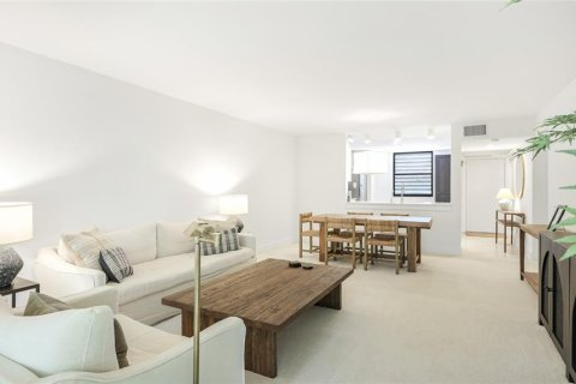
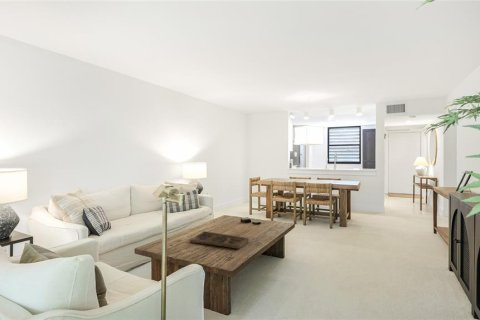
+ decorative tray (219, 239)
